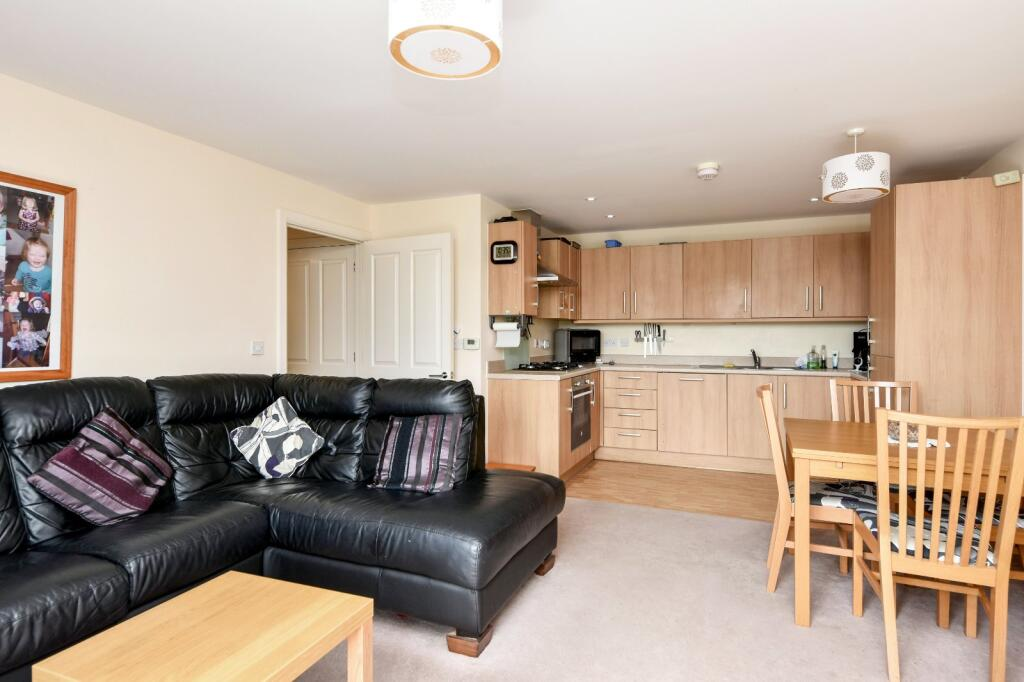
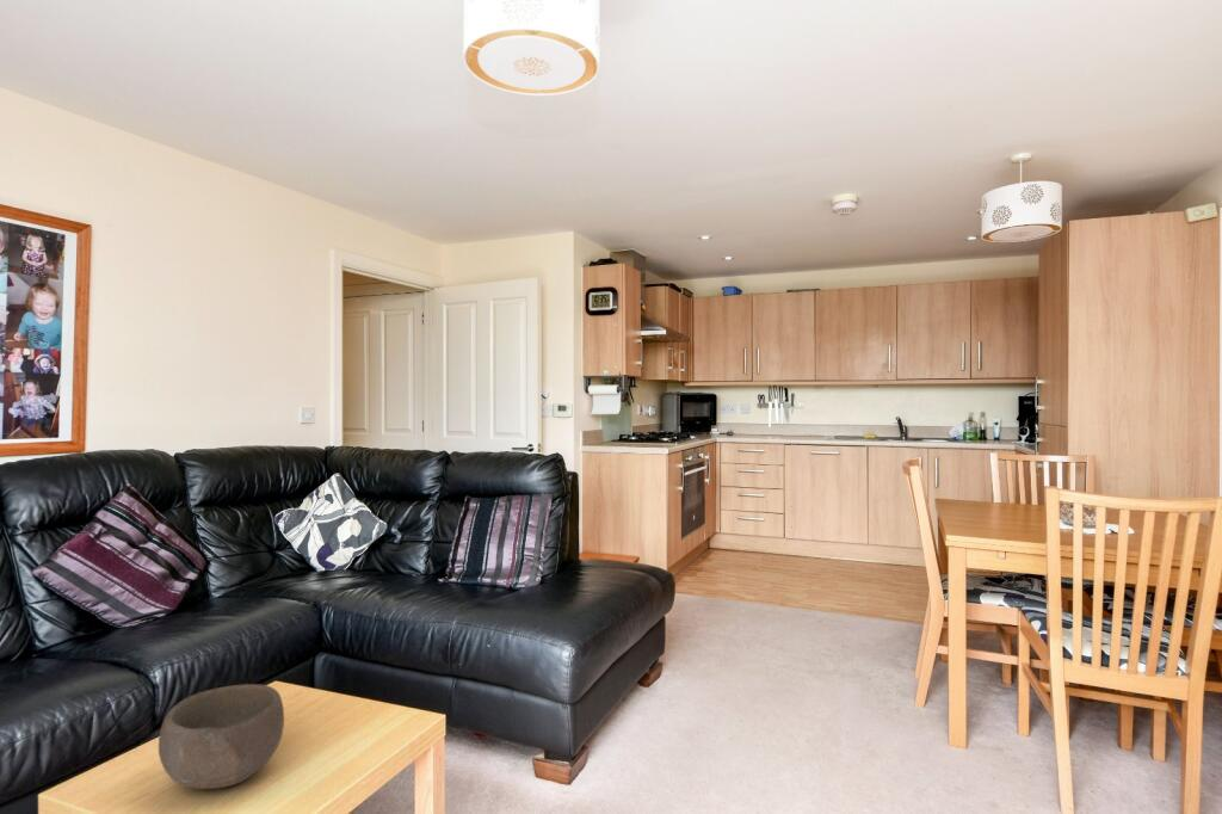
+ bowl (223, 741)
